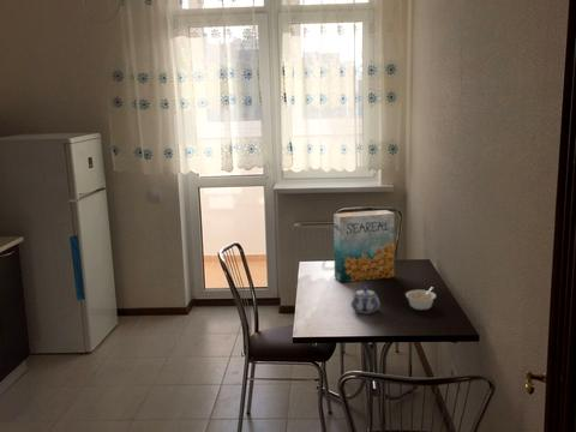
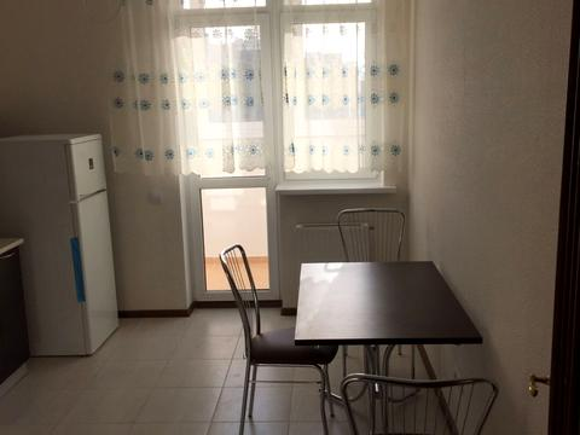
- cereal box (364, 245)
- teapot (365, 298)
- legume (420, 299)
